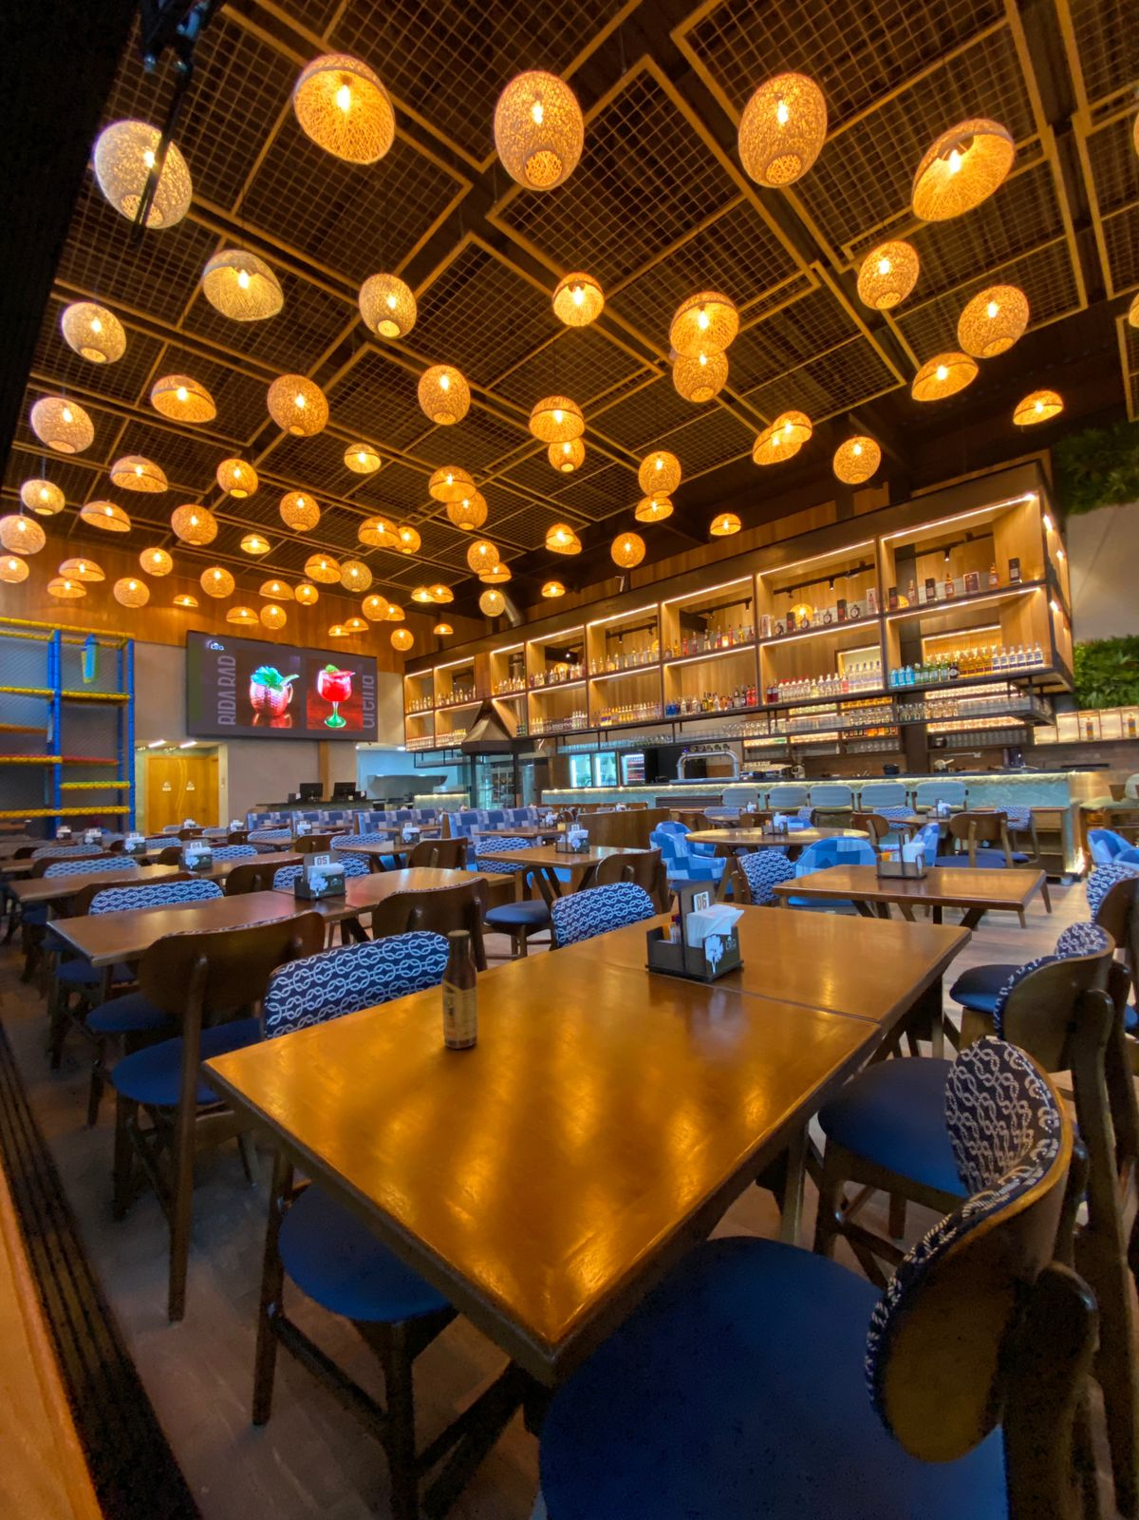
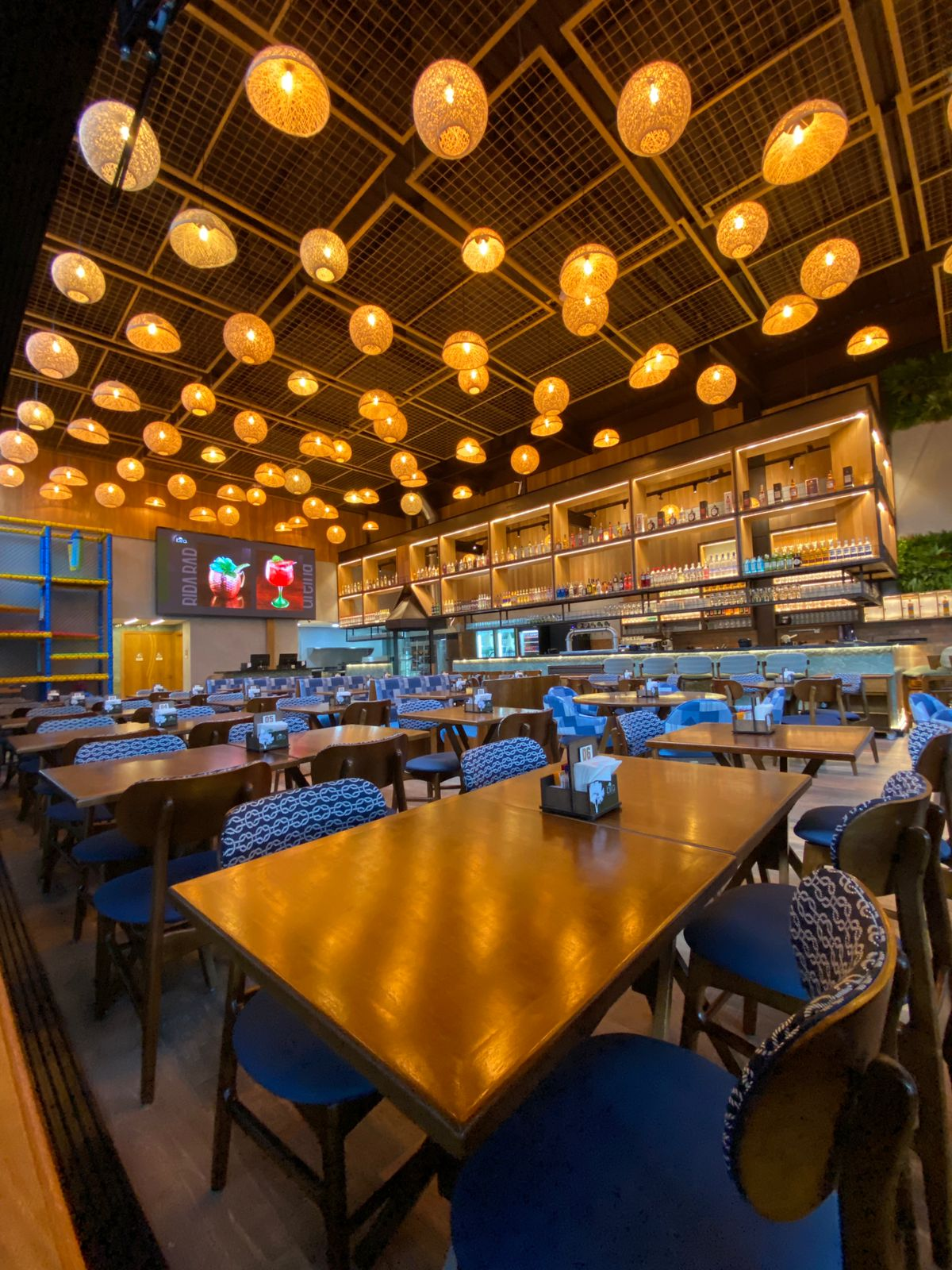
- sauce bottle (459, 987)
